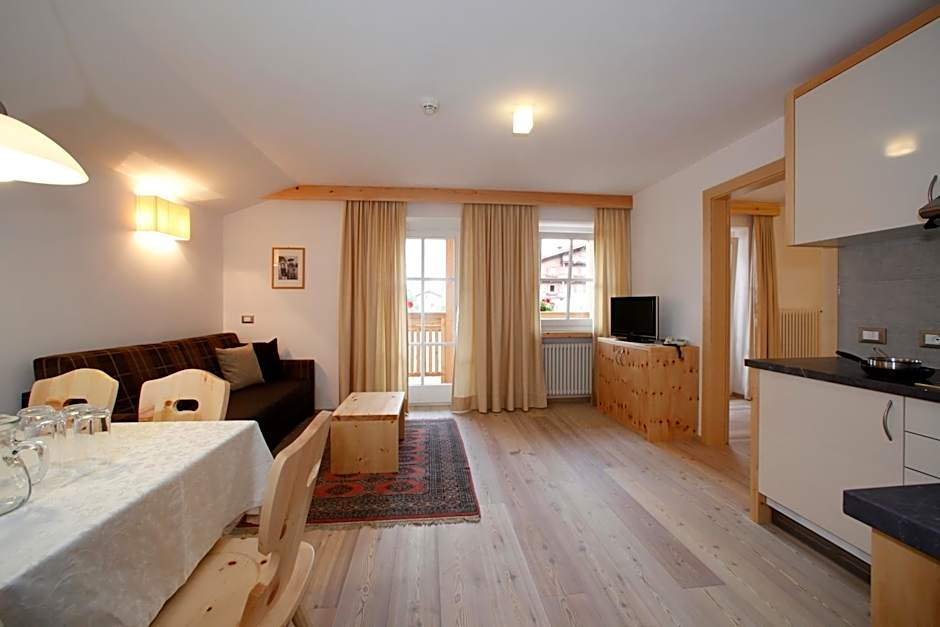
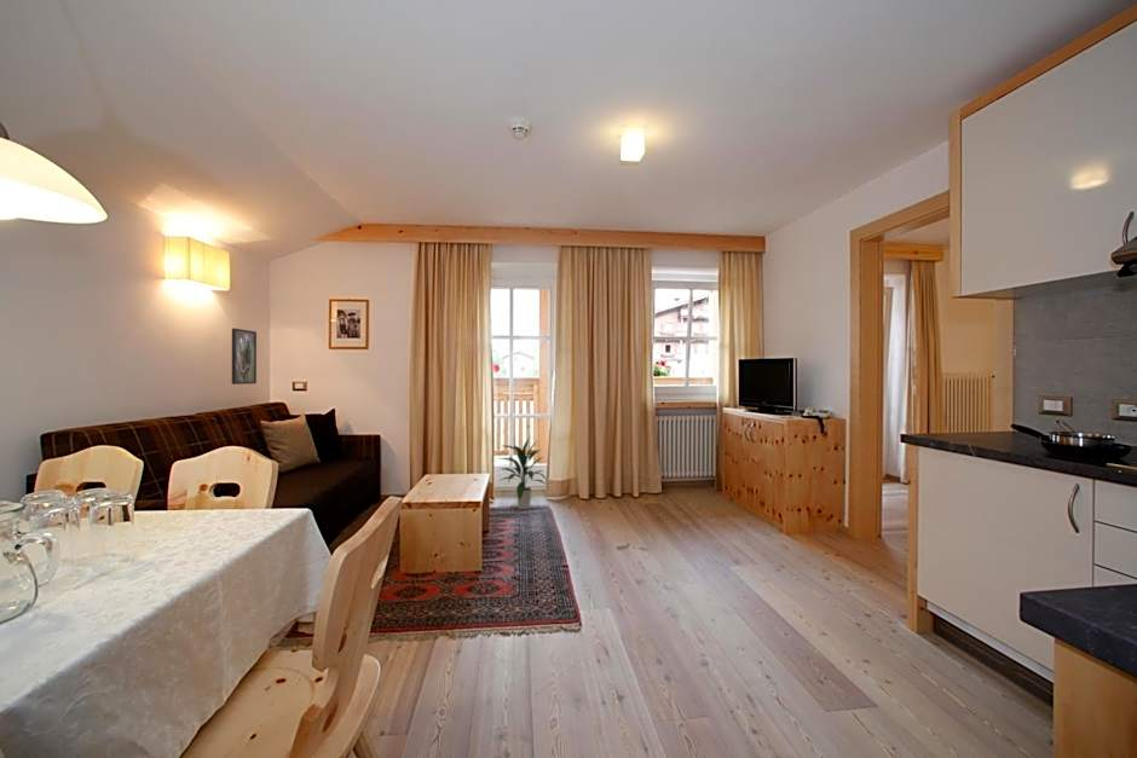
+ indoor plant (521, 473)
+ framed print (244, 357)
